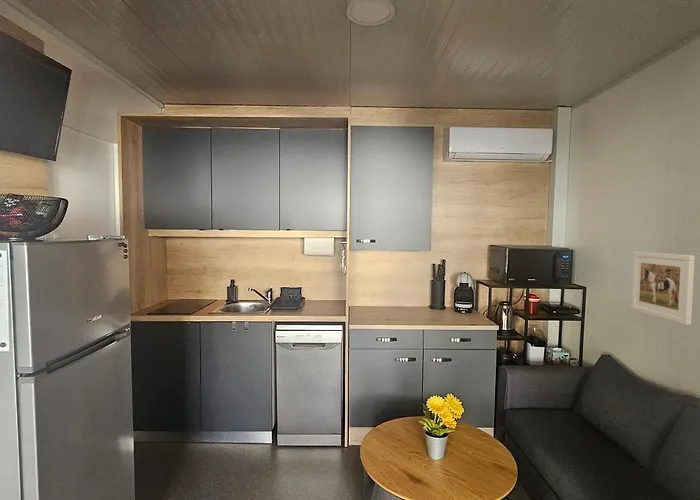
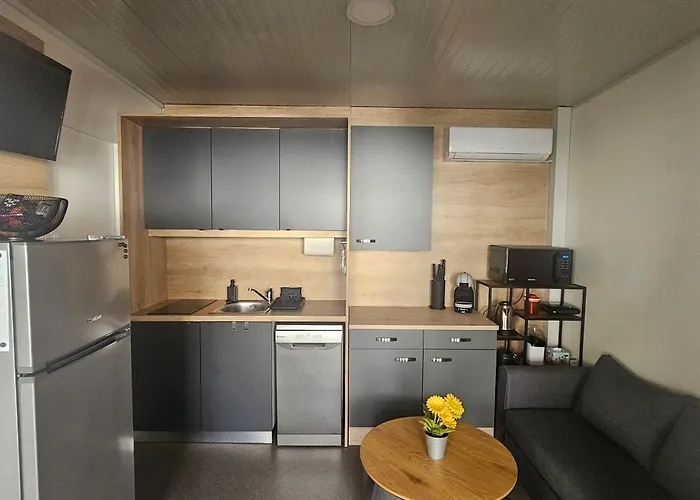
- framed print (659, 285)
